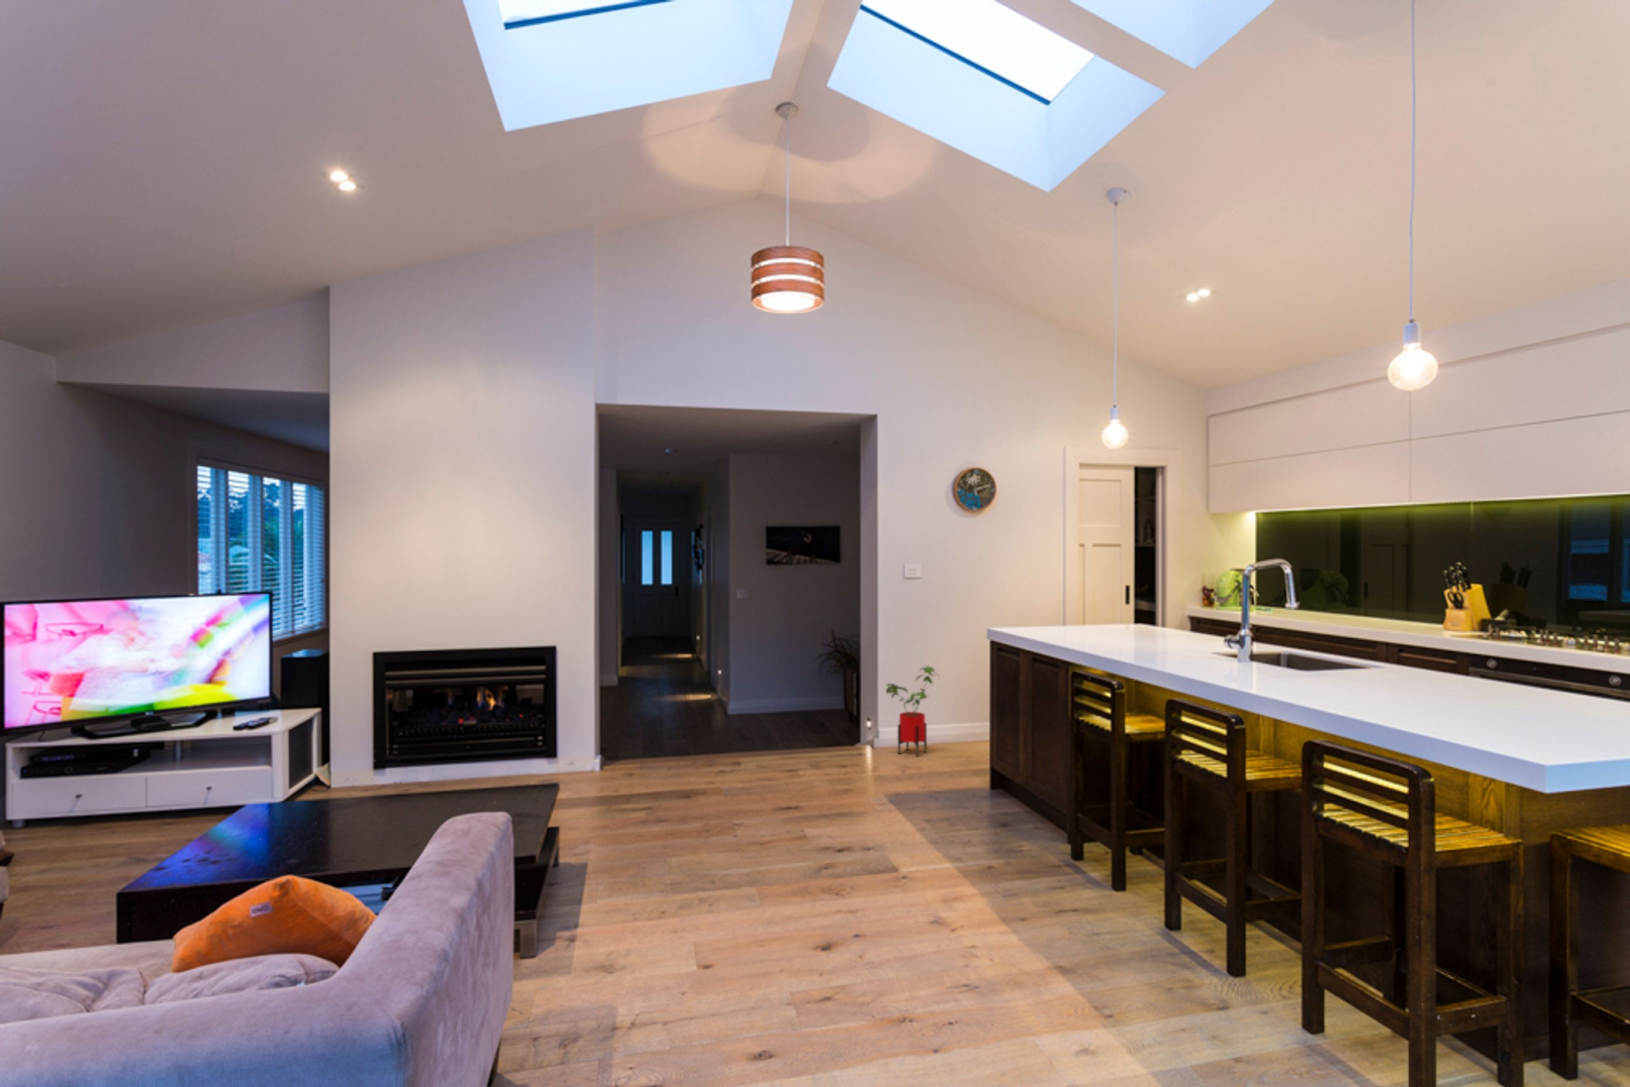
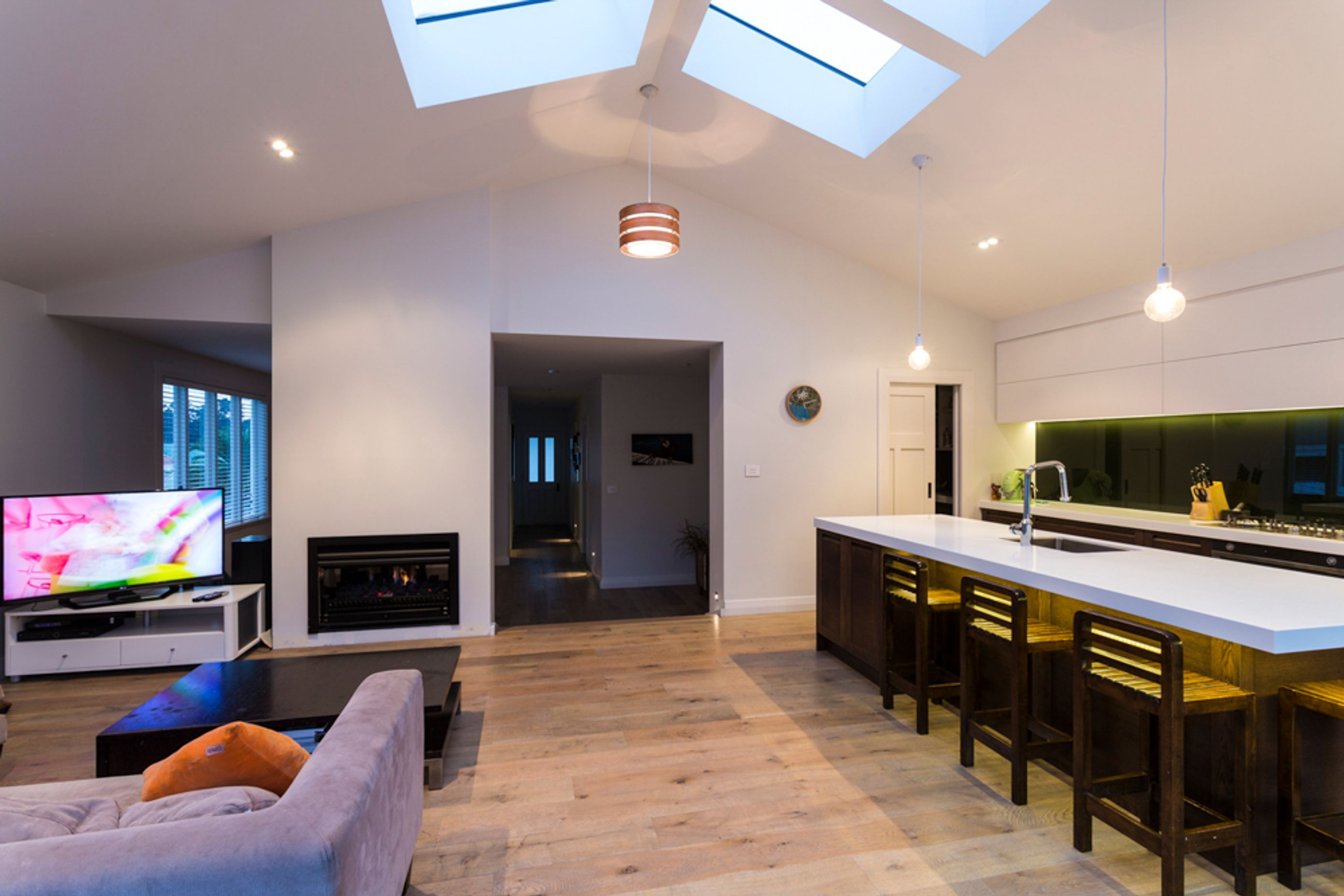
- house plant (916, 710)
